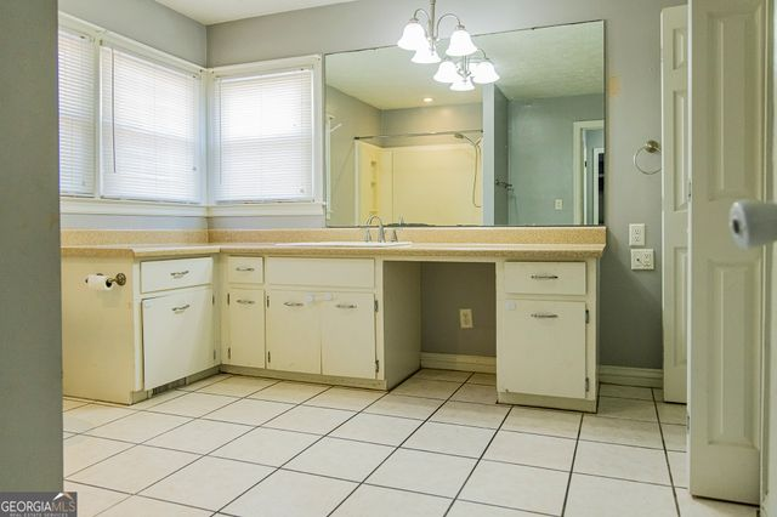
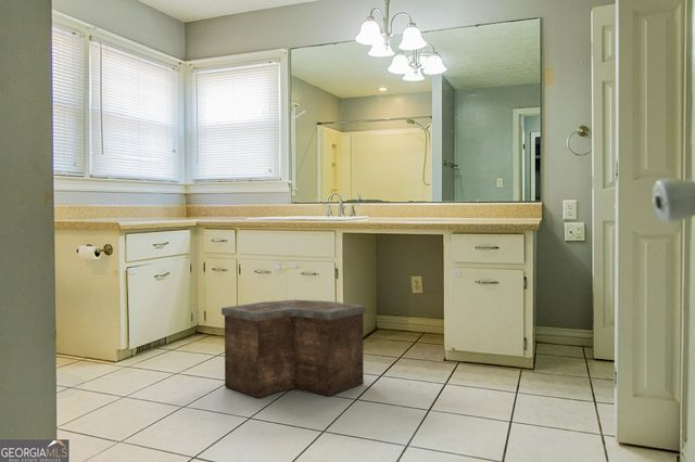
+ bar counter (294, 345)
